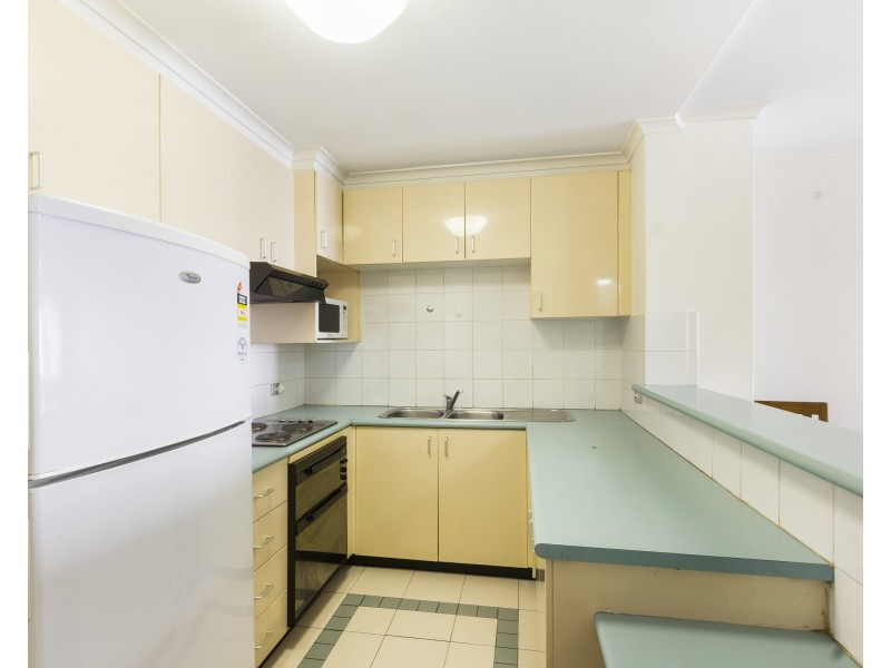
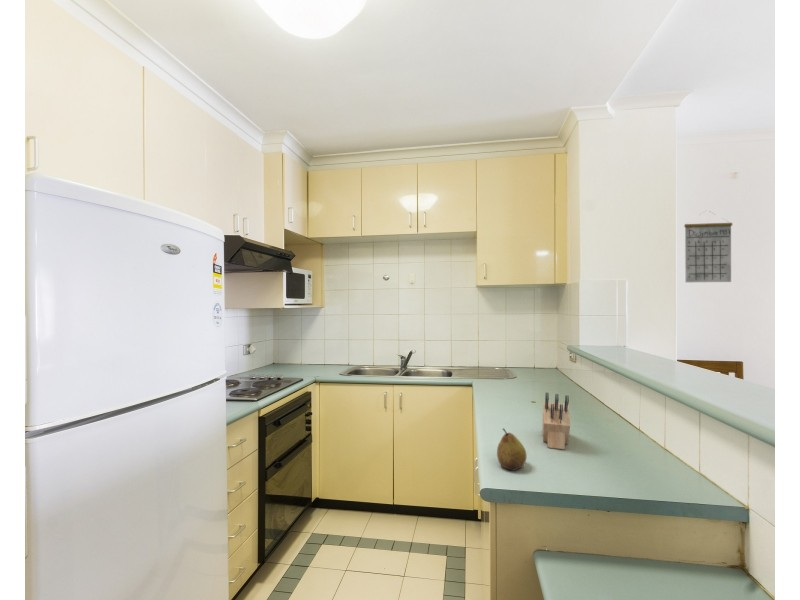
+ knife block (555, 415)
+ fruit (511, 447)
+ calendar (708, 245)
